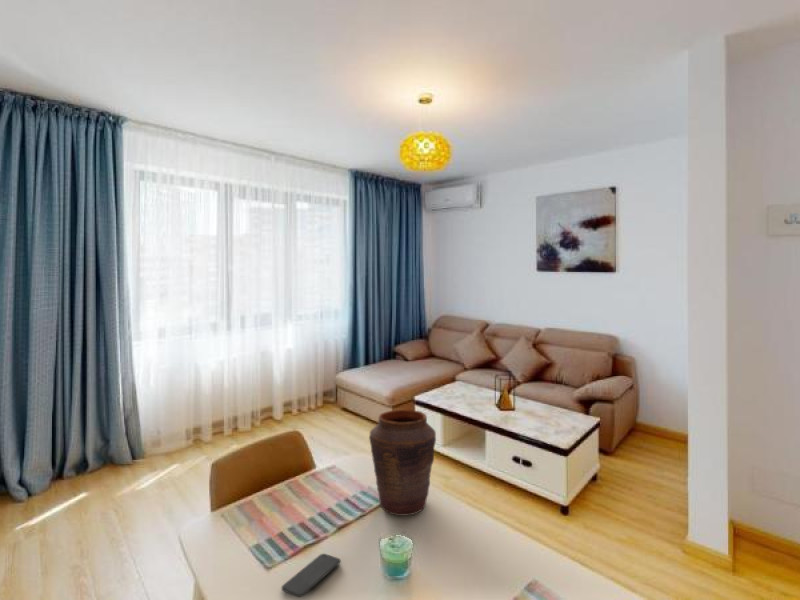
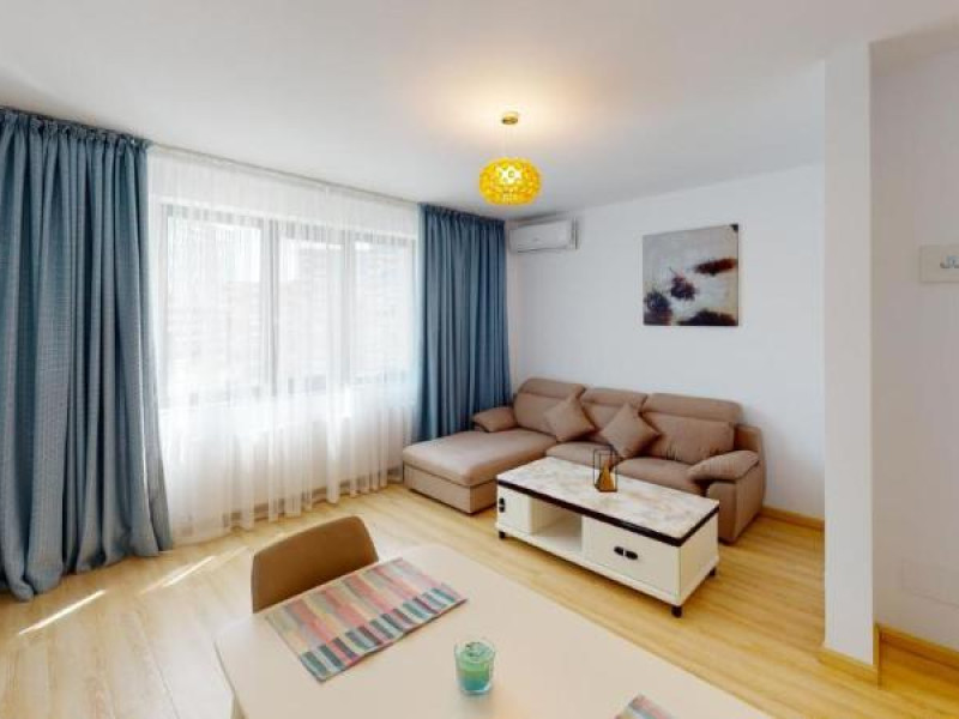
- smartphone (312, 573)
- vase (402, 459)
